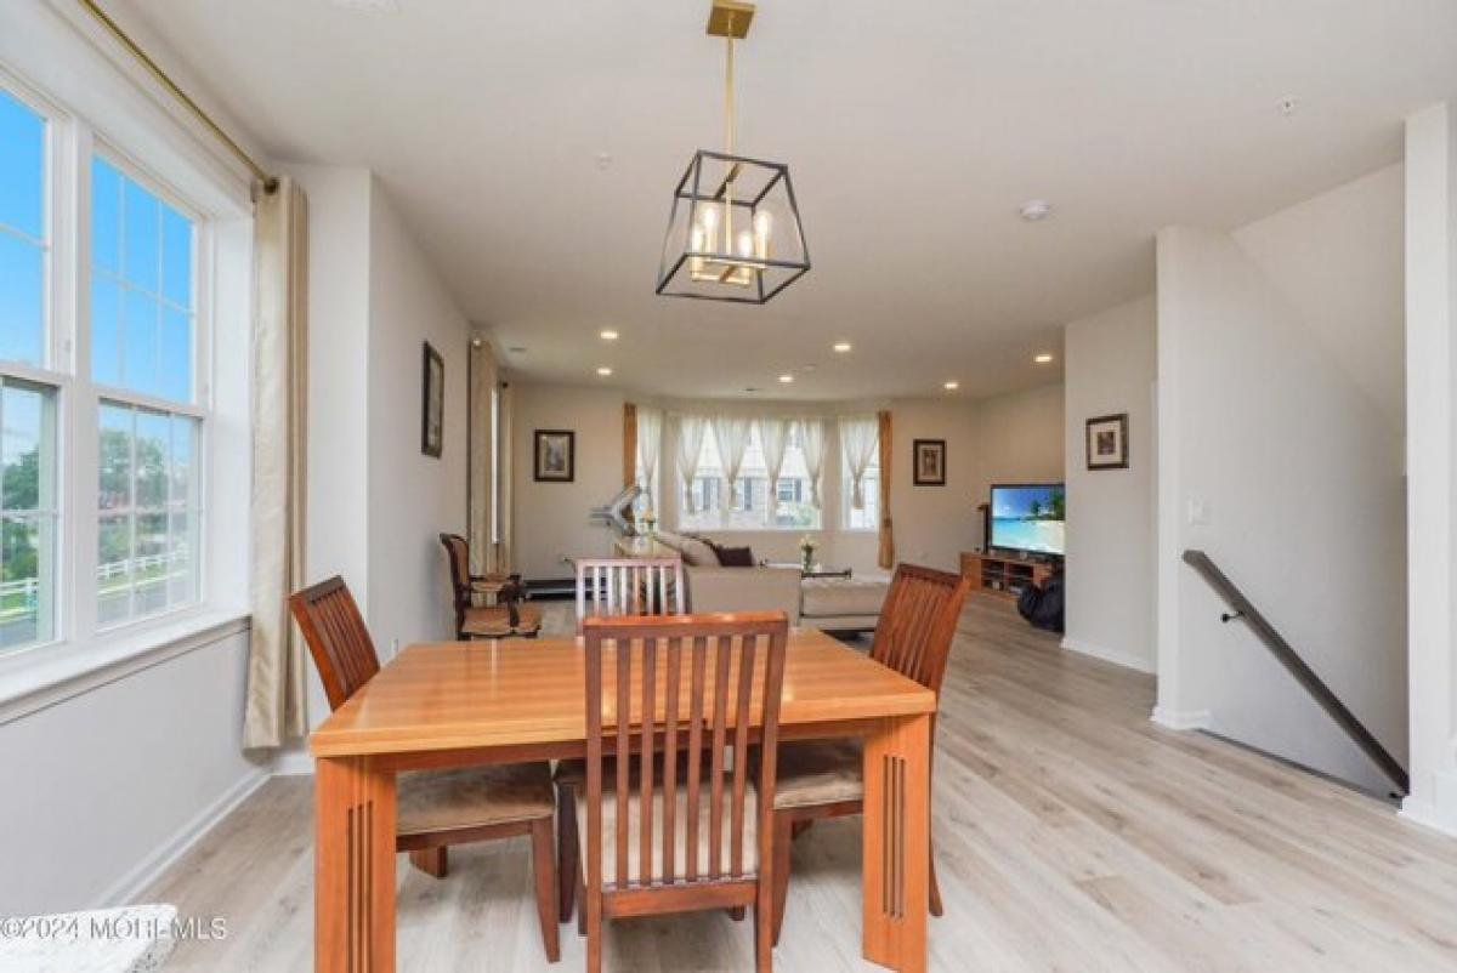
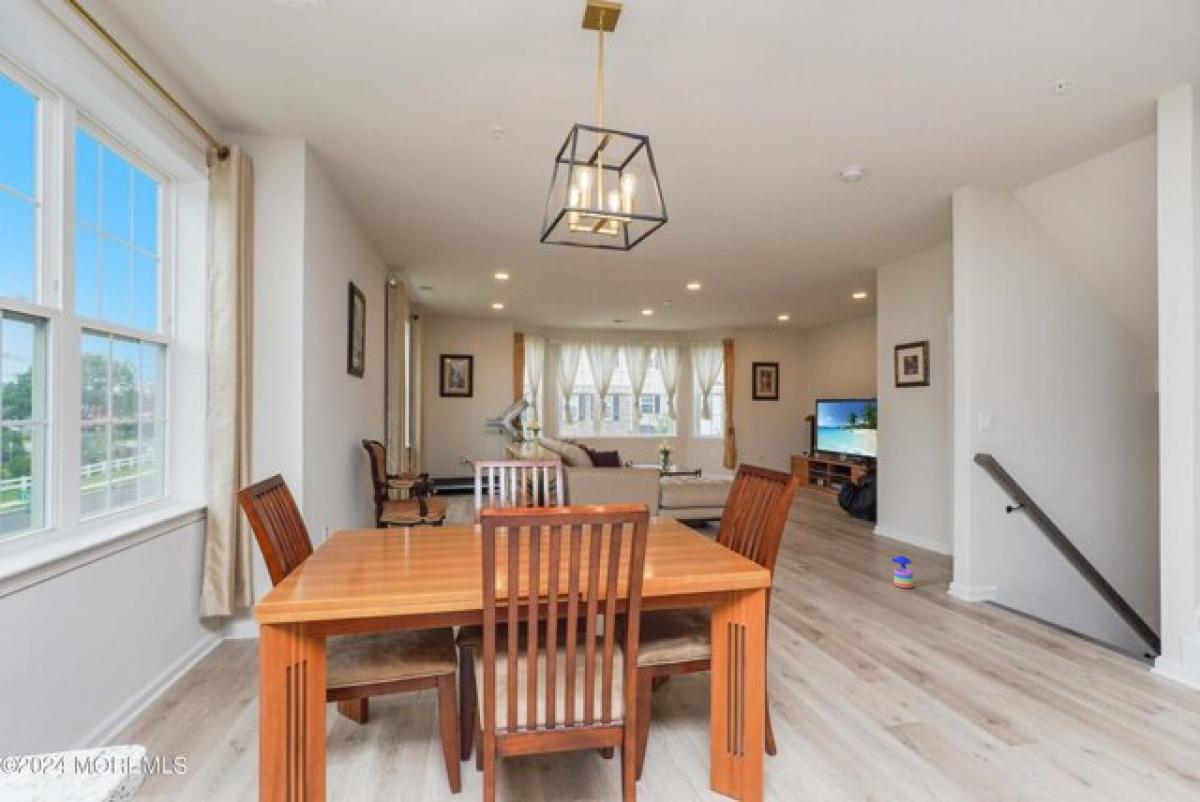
+ stacking toy (902, 571)
